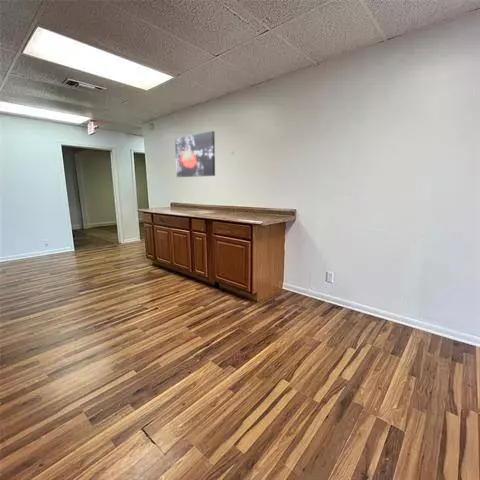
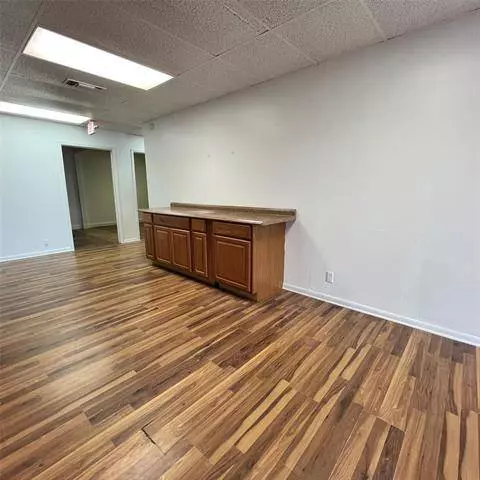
- wall art (193, 156)
